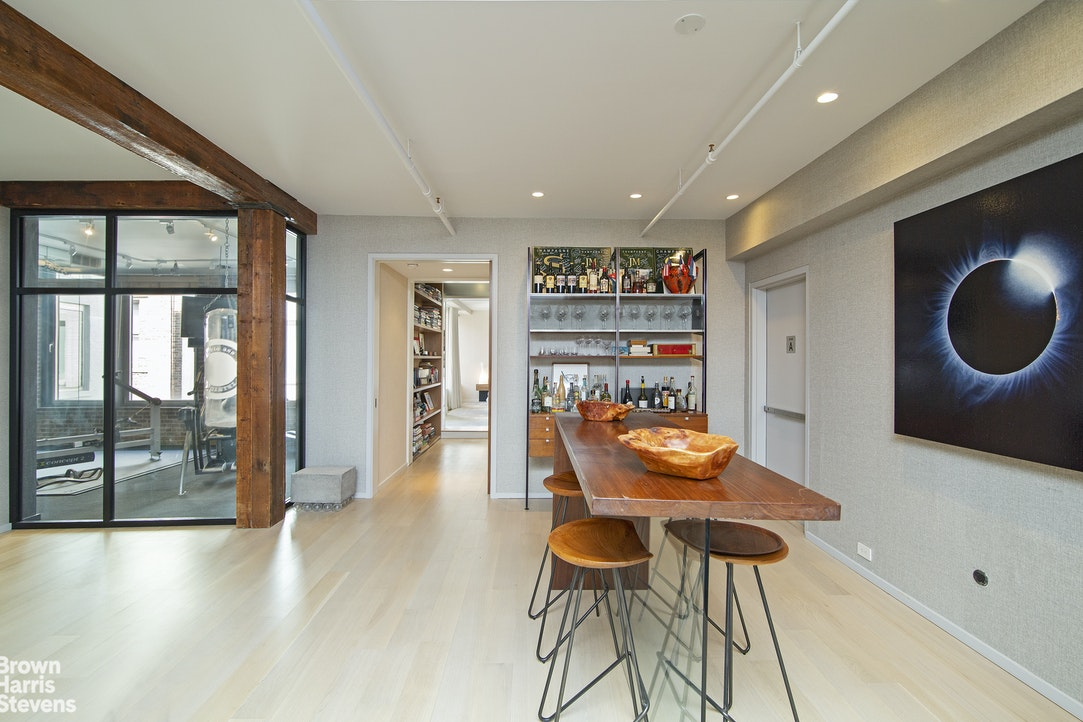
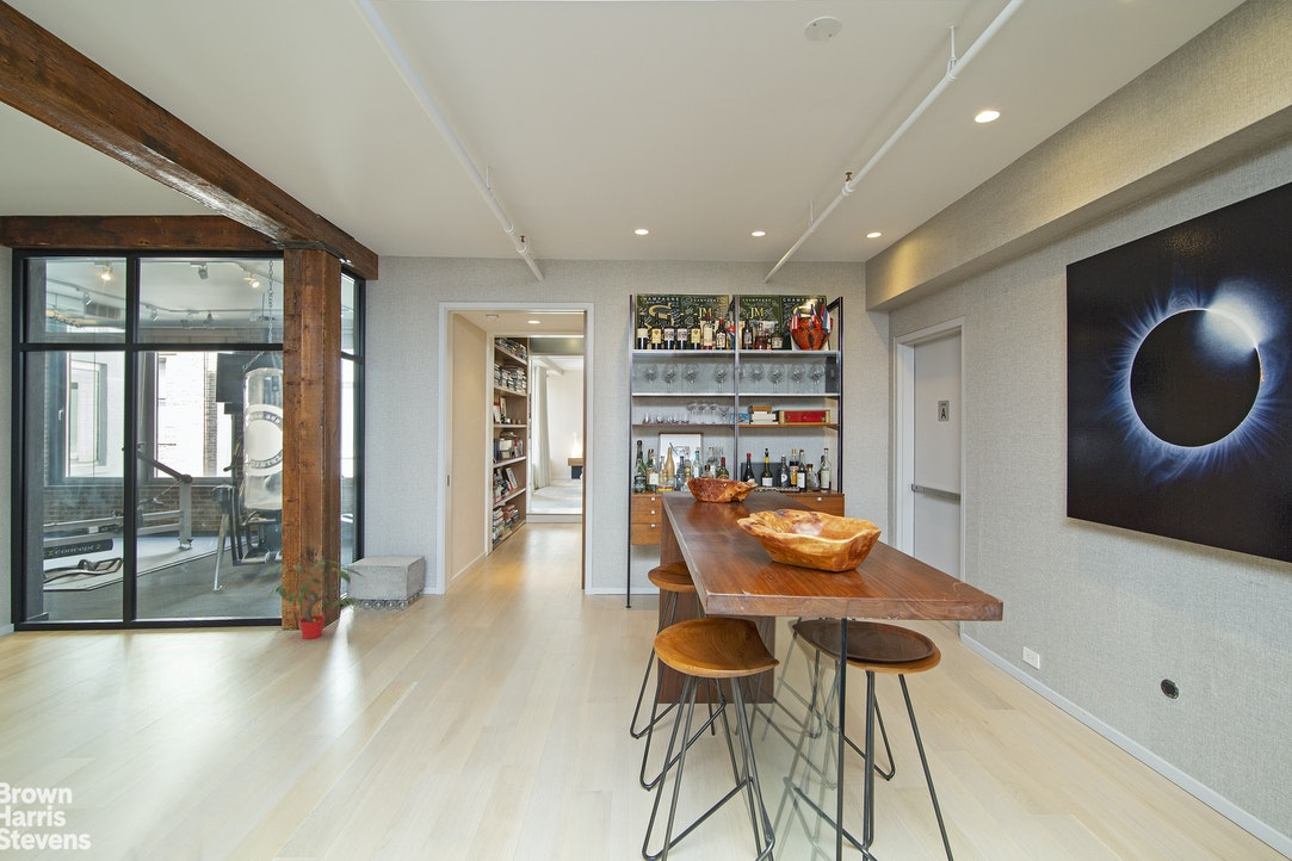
+ potted plant (314, 600)
